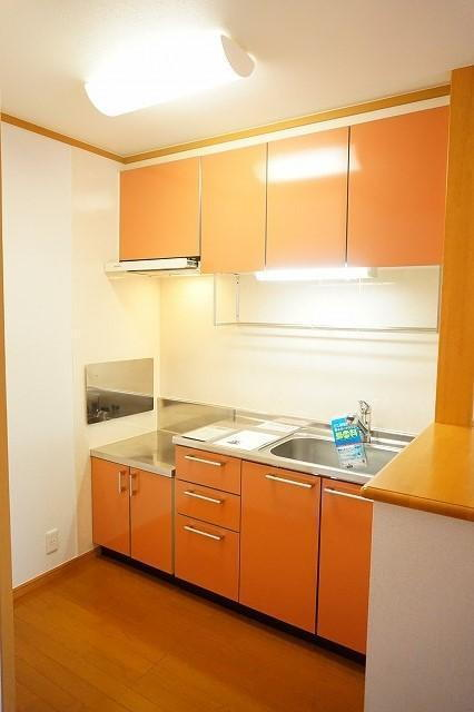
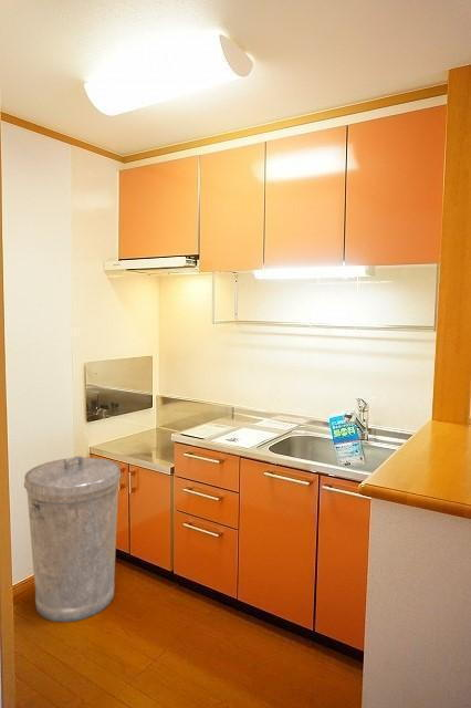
+ trash can (74, 529)
